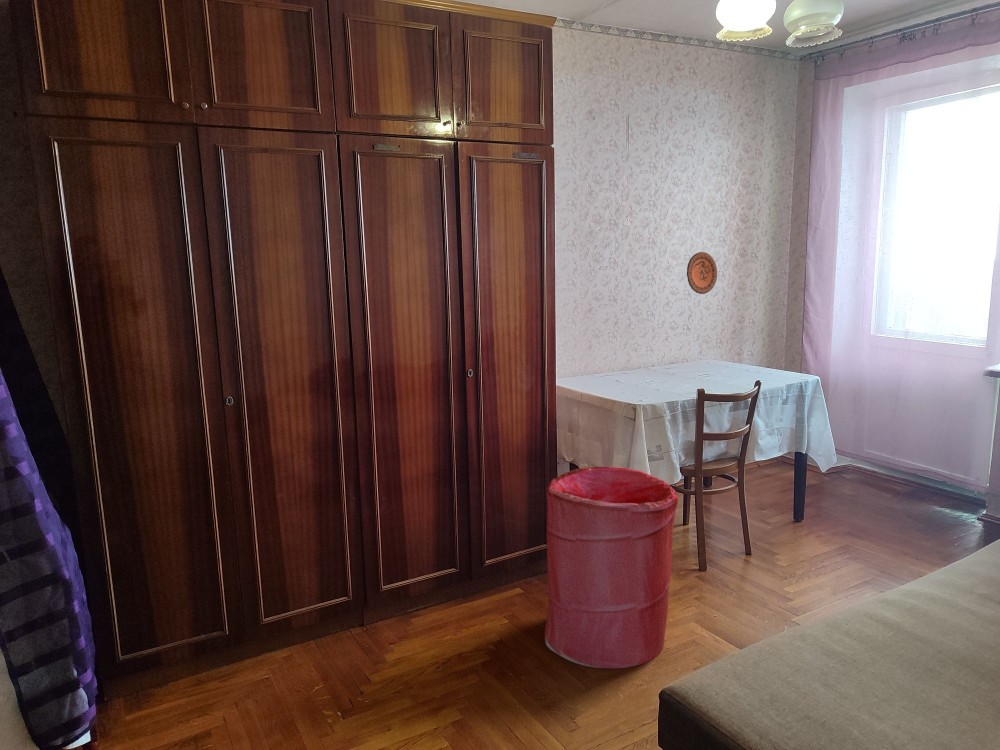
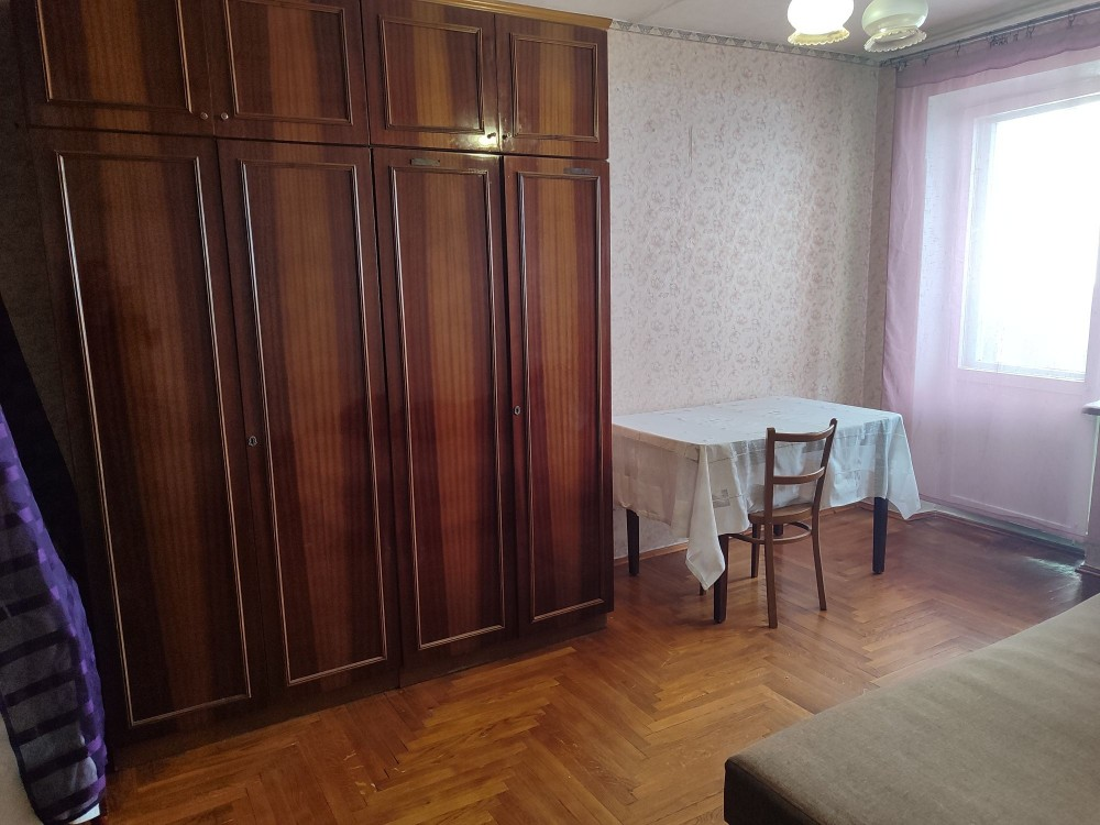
- laundry hamper (609, 559)
- decorative plate (701, 273)
